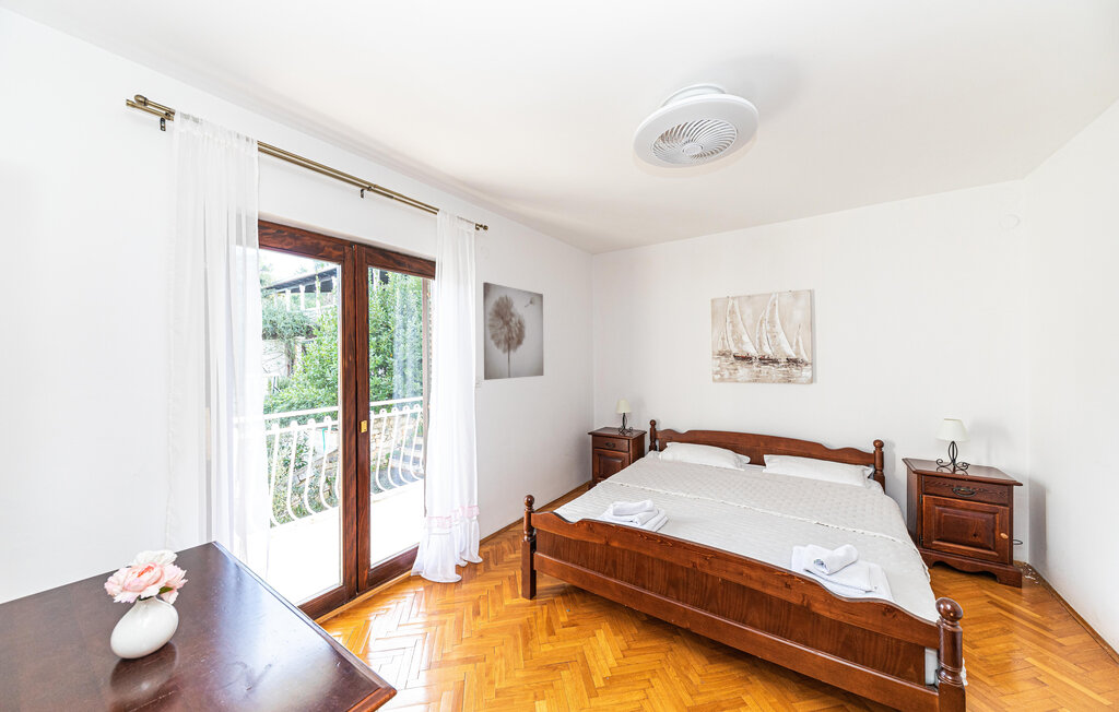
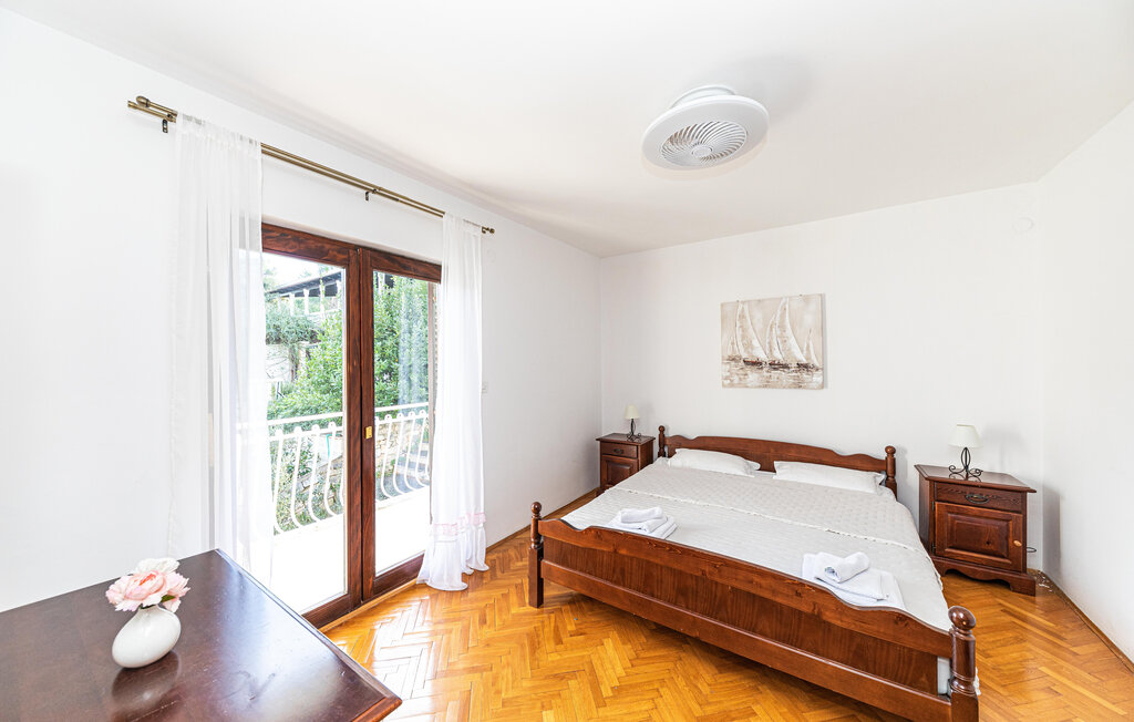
- wall art (516, 333)
